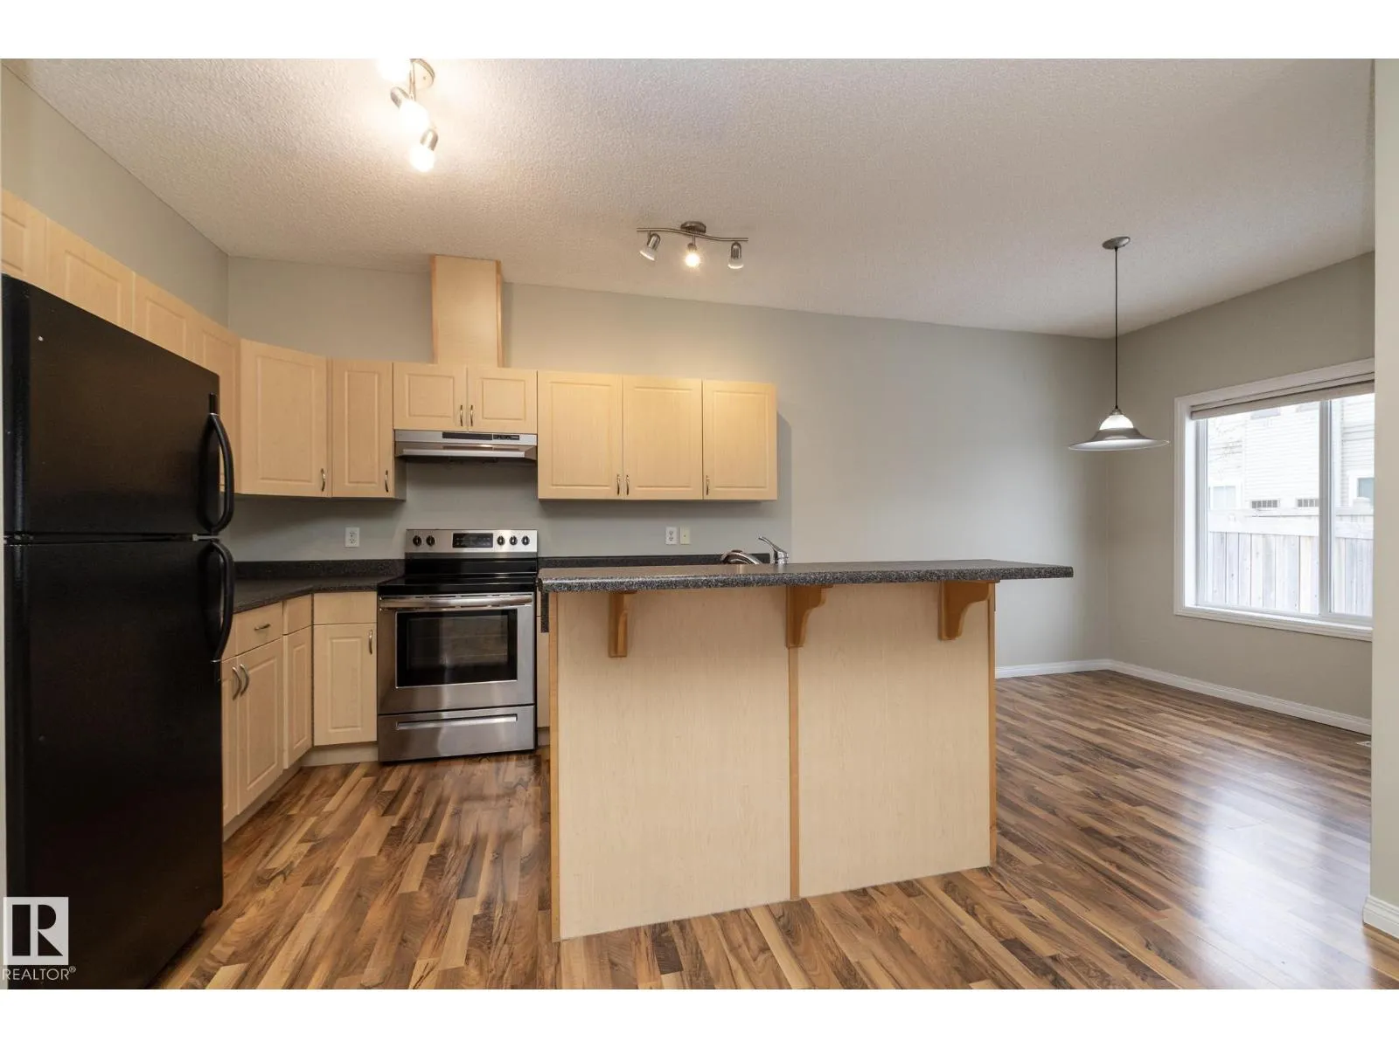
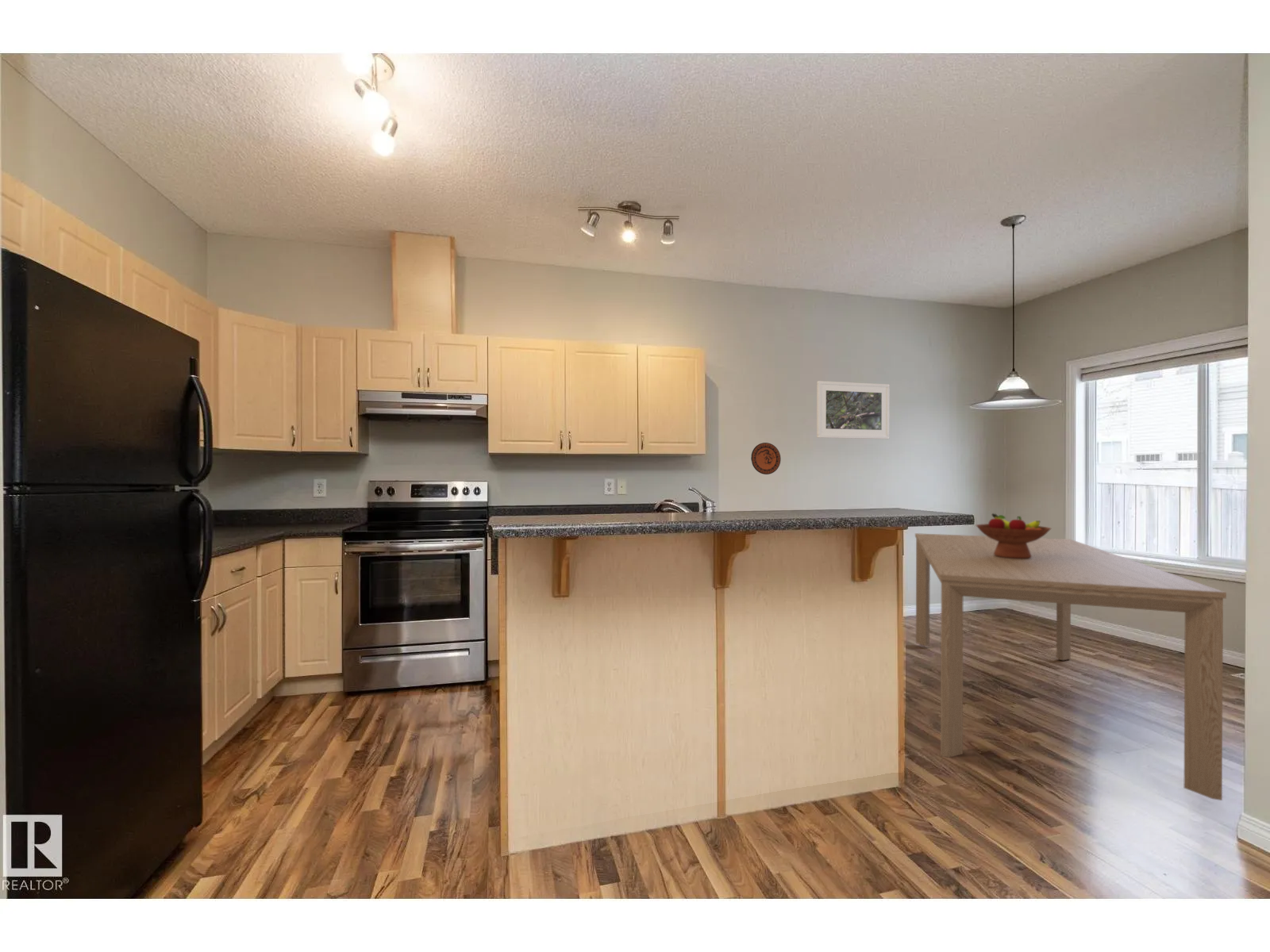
+ fruit bowl (1012, 535)
+ decorative plate (765, 459)
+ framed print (853, 410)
+ dining table (1018, 600)
